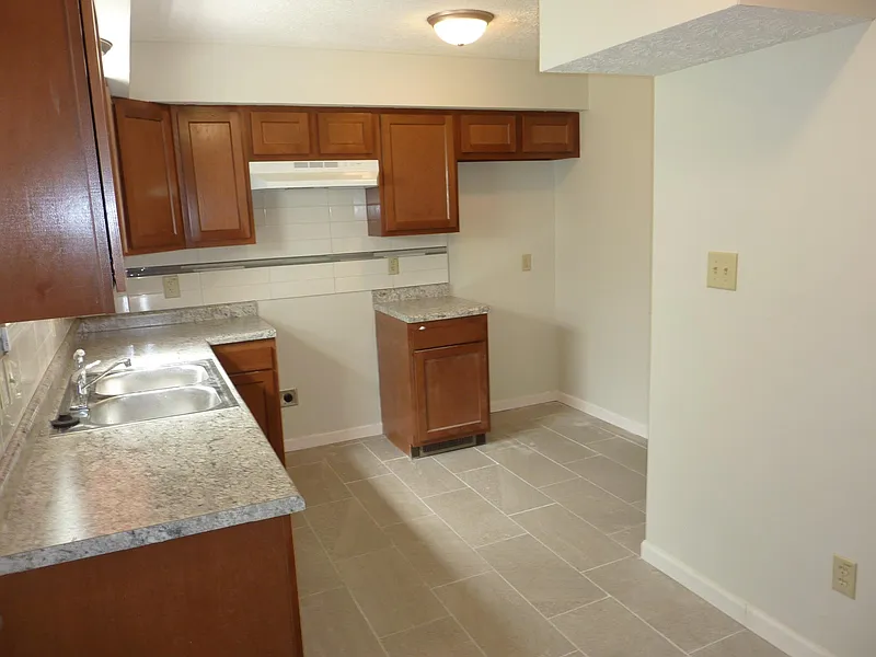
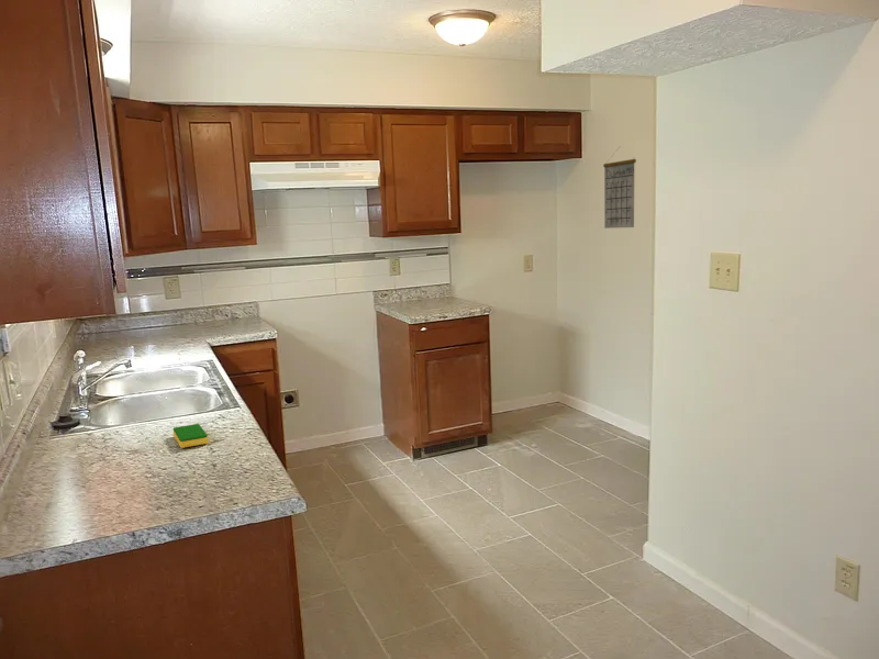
+ calendar (619, 187)
+ dish sponge (190, 435)
